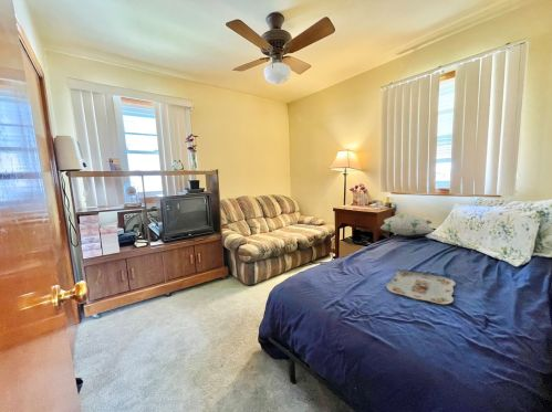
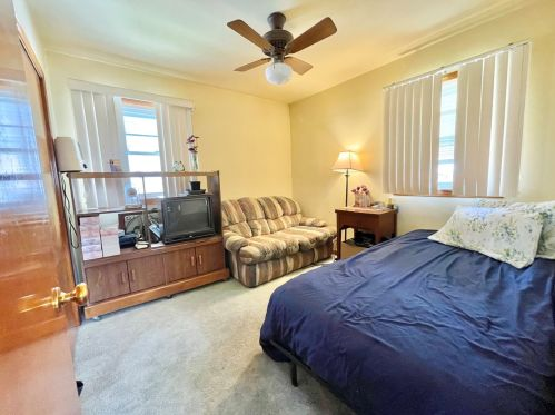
- serving tray (420, 285)
- decorative pillow (406, 224)
